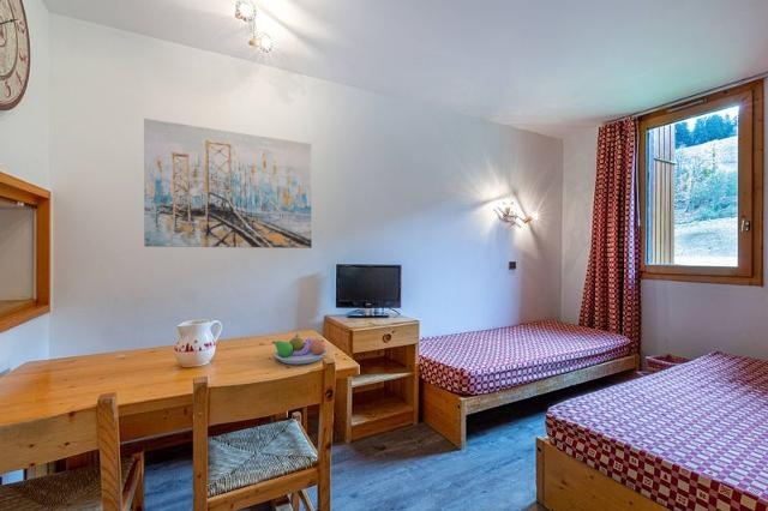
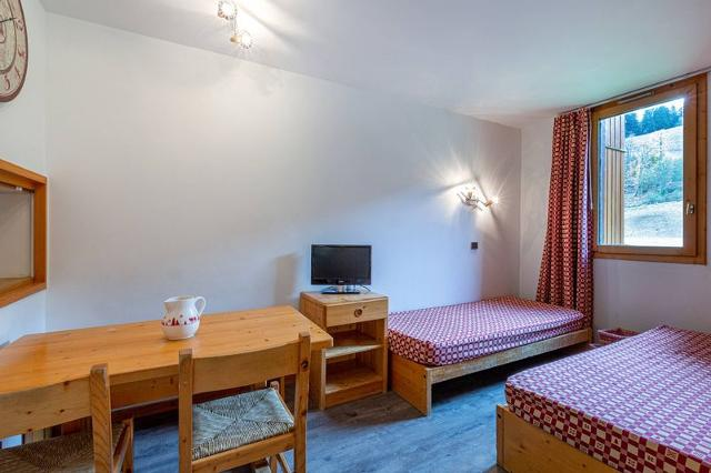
- wall art (235, 190)
- fruit bowl (299, 347)
